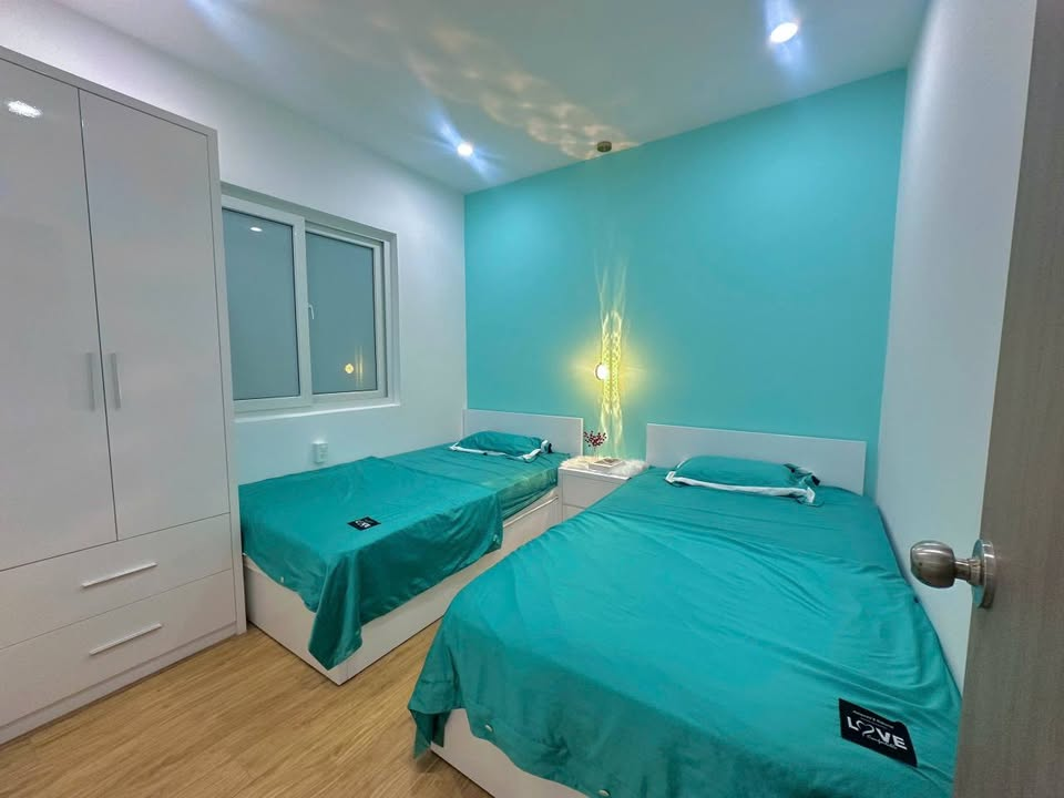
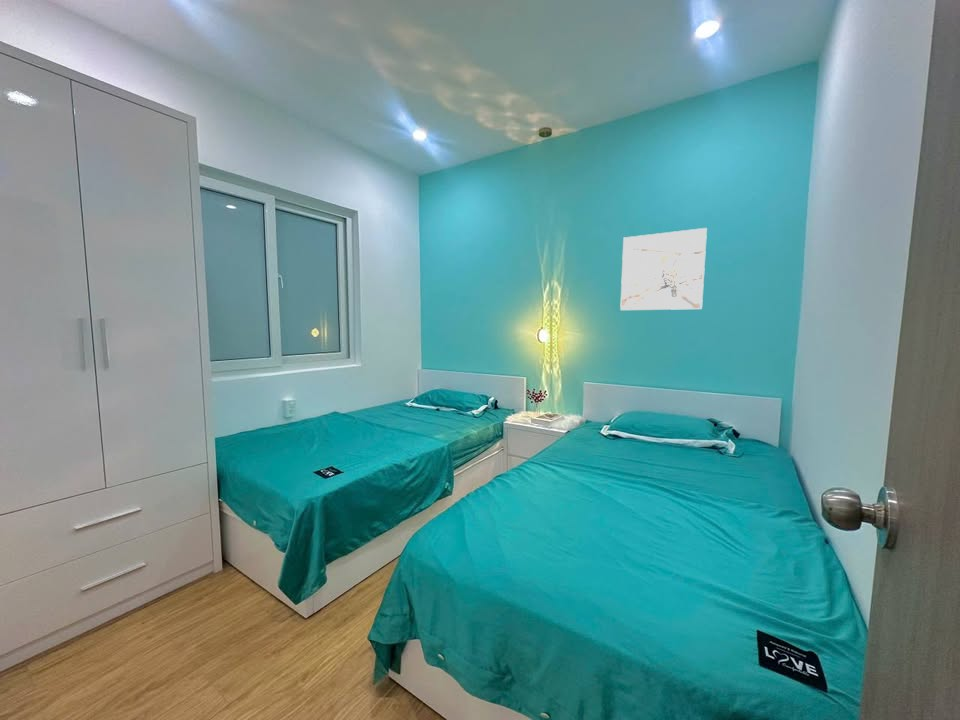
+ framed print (661, 271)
